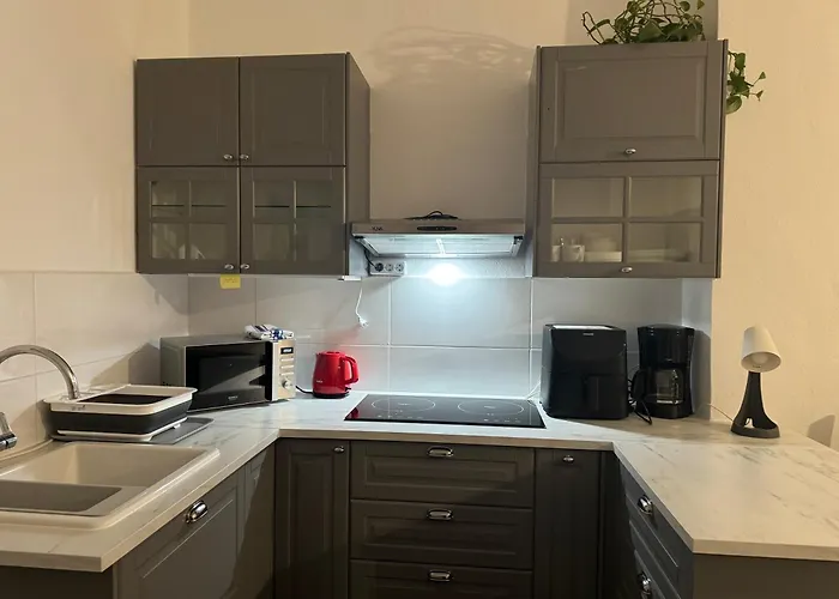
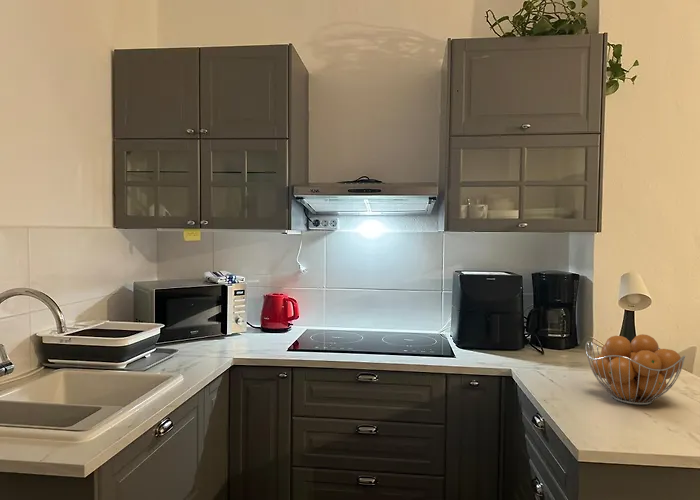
+ fruit basket (632, 367)
